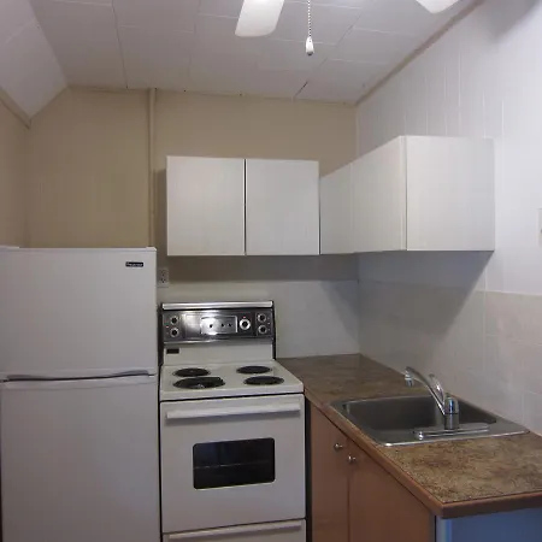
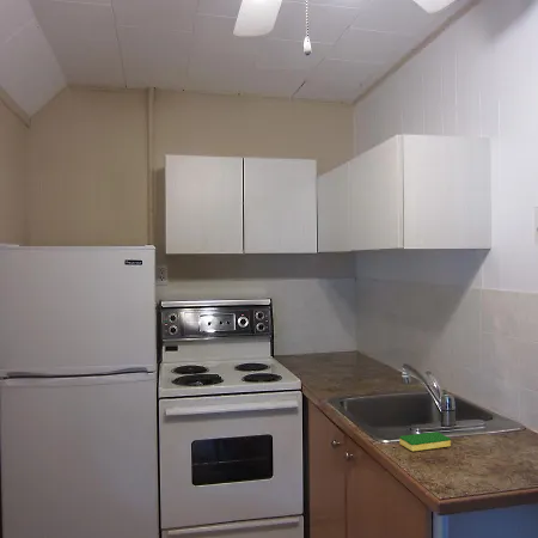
+ dish sponge (424, 441)
